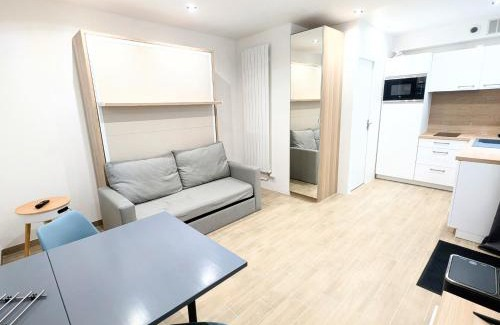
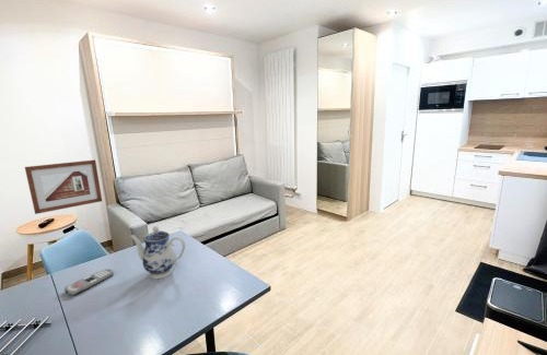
+ remote control (91, 281)
+ teapot (158, 249)
+ picture frame (66, 185)
